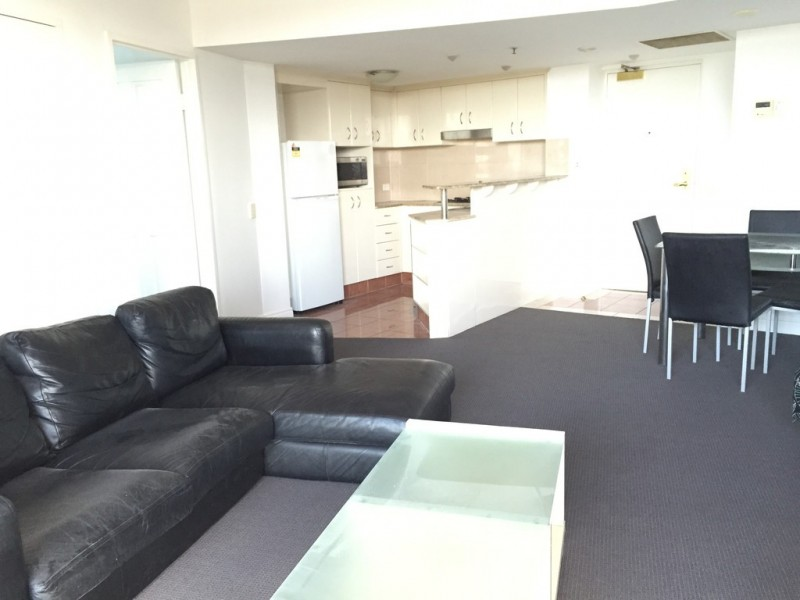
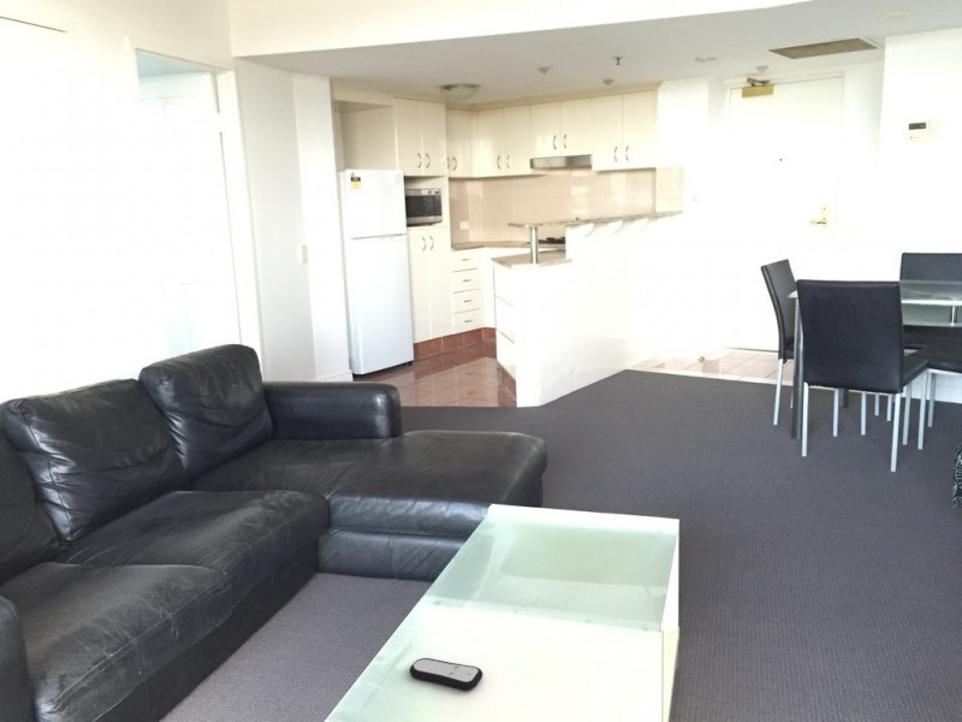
+ remote control (445, 673)
